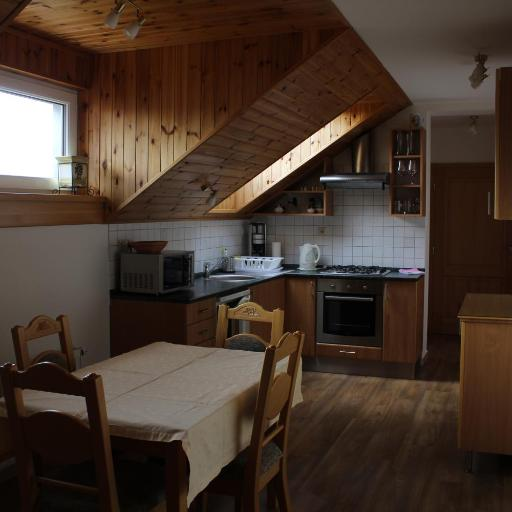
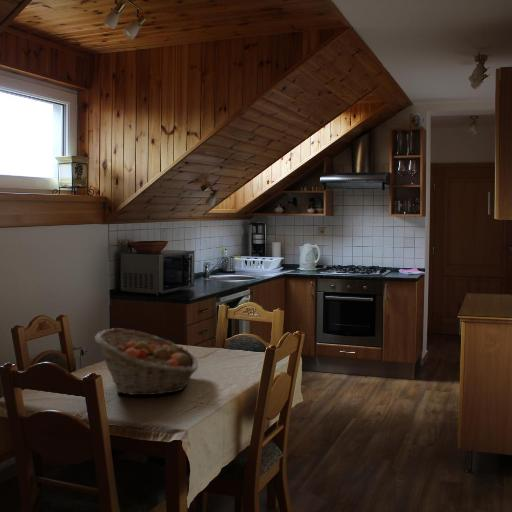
+ fruit basket (147, 358)
